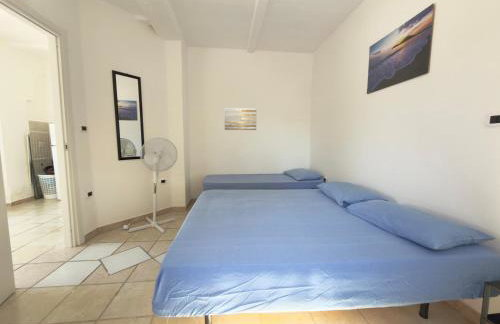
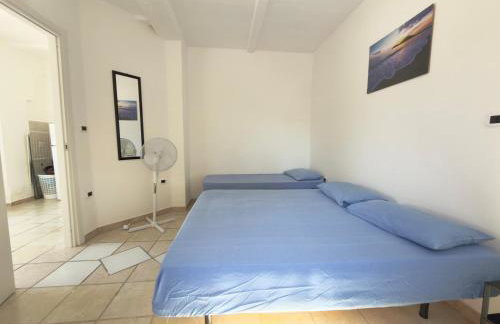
- wall art (240, 119)
